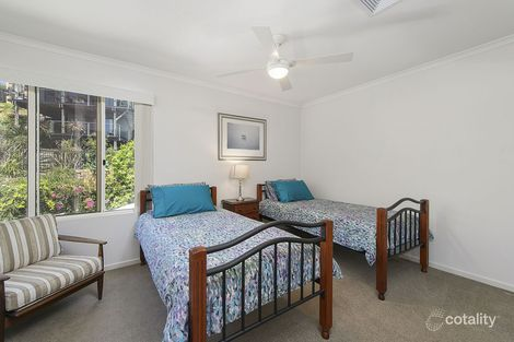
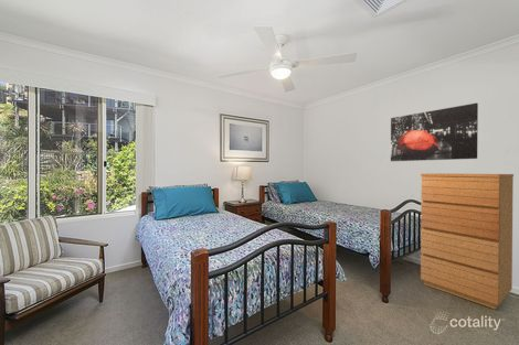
+ wall art (428, 136)
+ dresser (464, 230)
